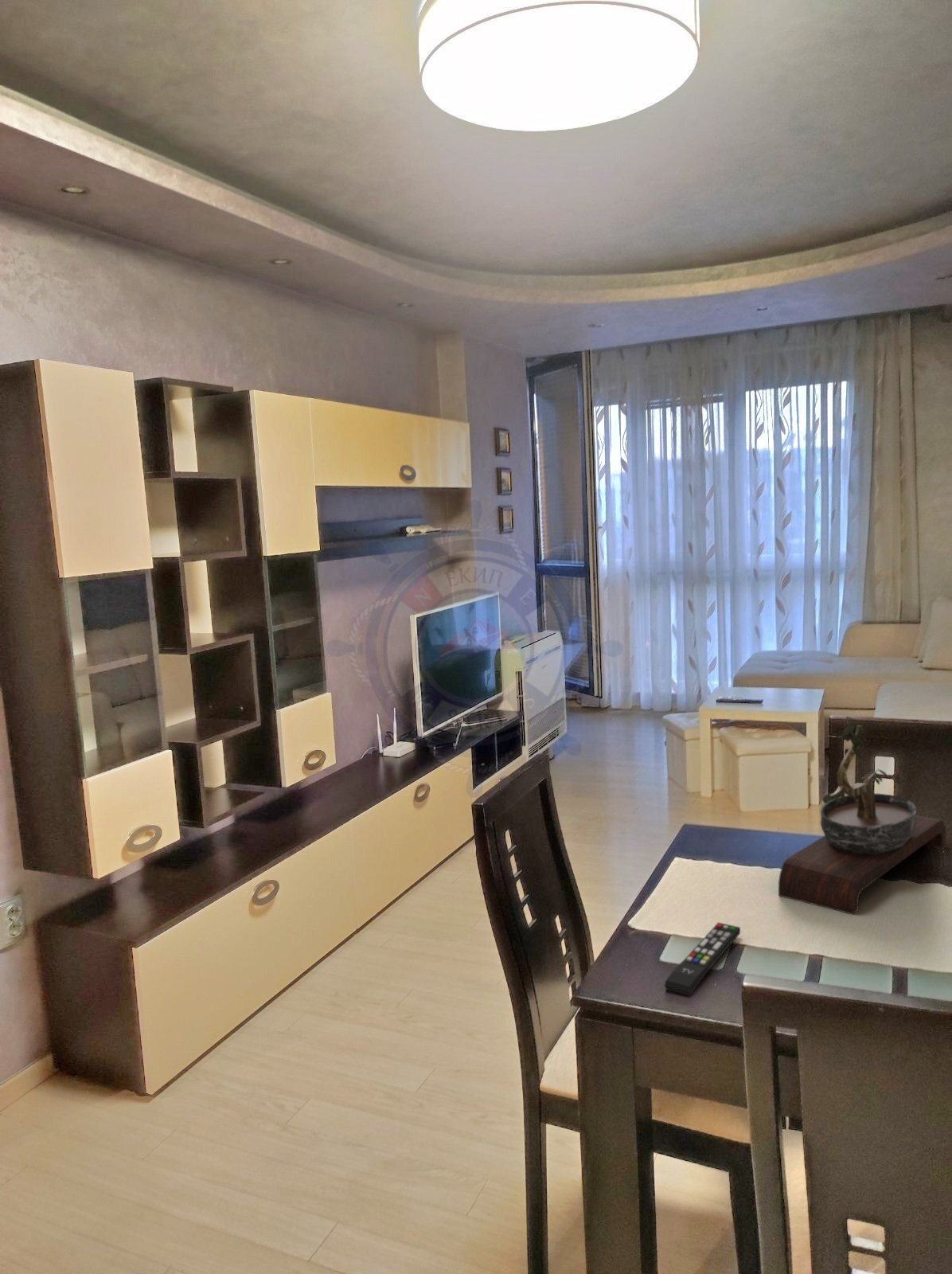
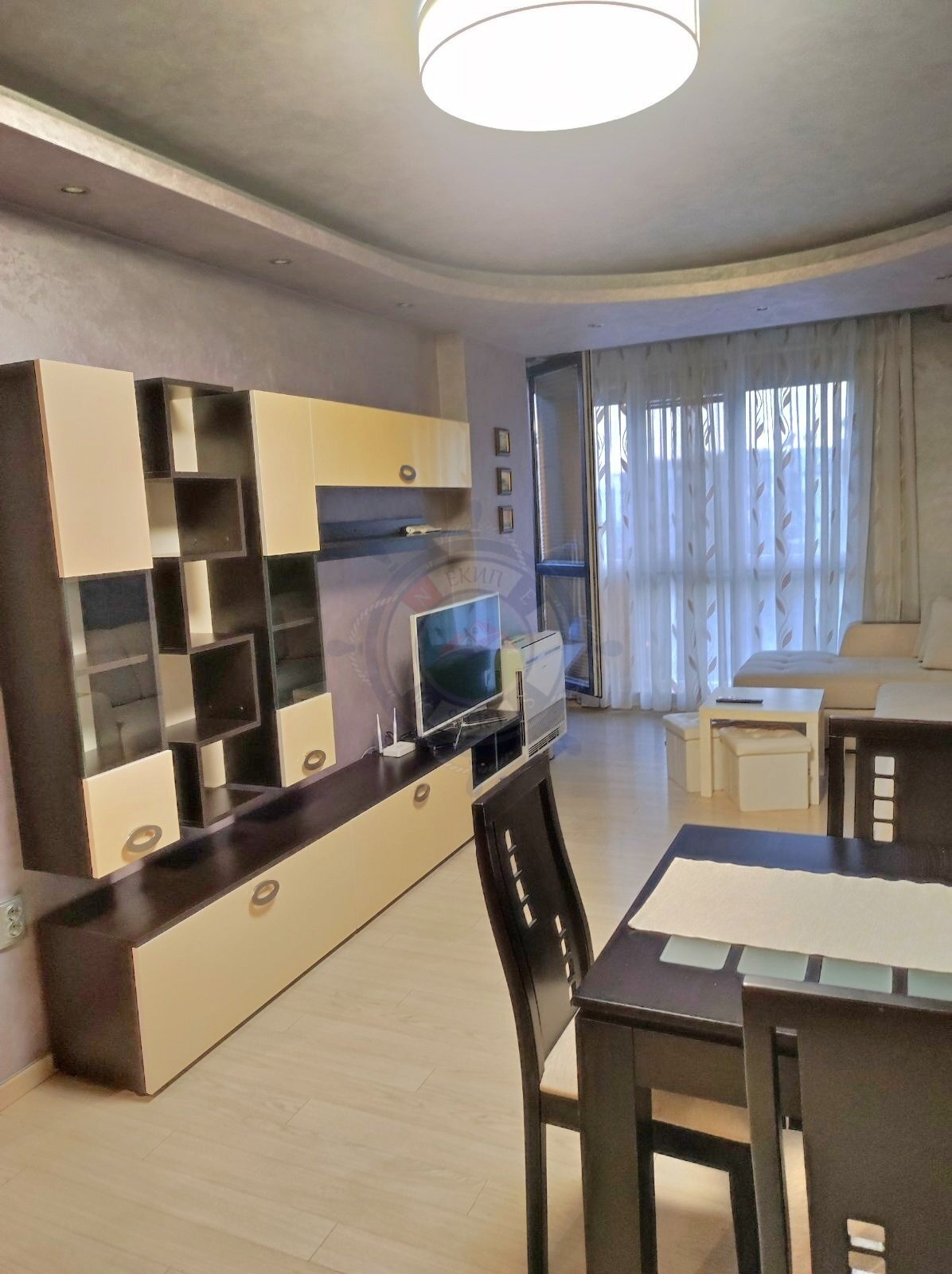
- bonsai tree (868, 794)
- remote control (704, 956)
